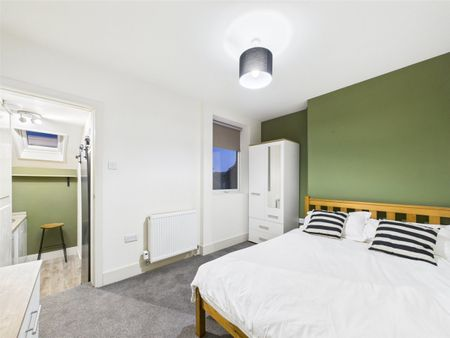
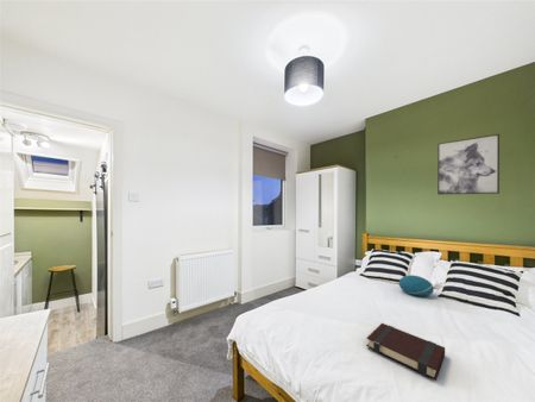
+ cushion (415, 284)
+ wall art (466, 167)
+ book (404, 346)
